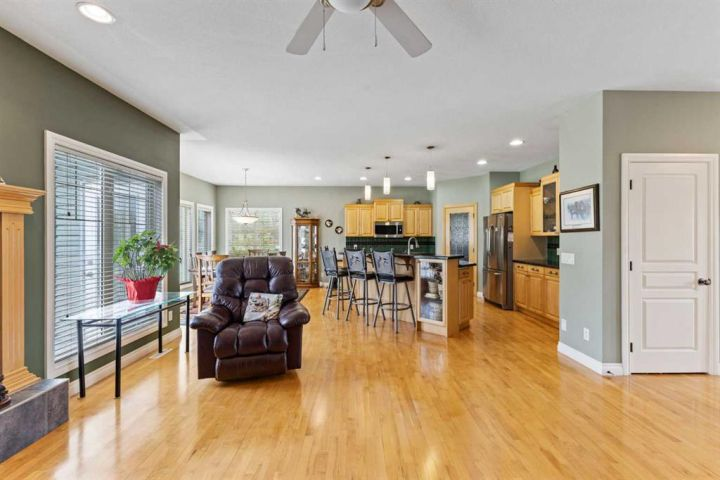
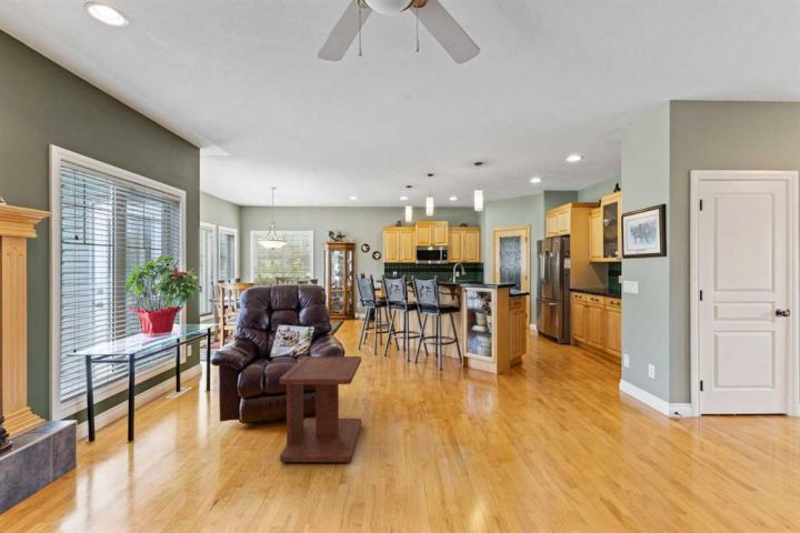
+ side table (324, 404)
